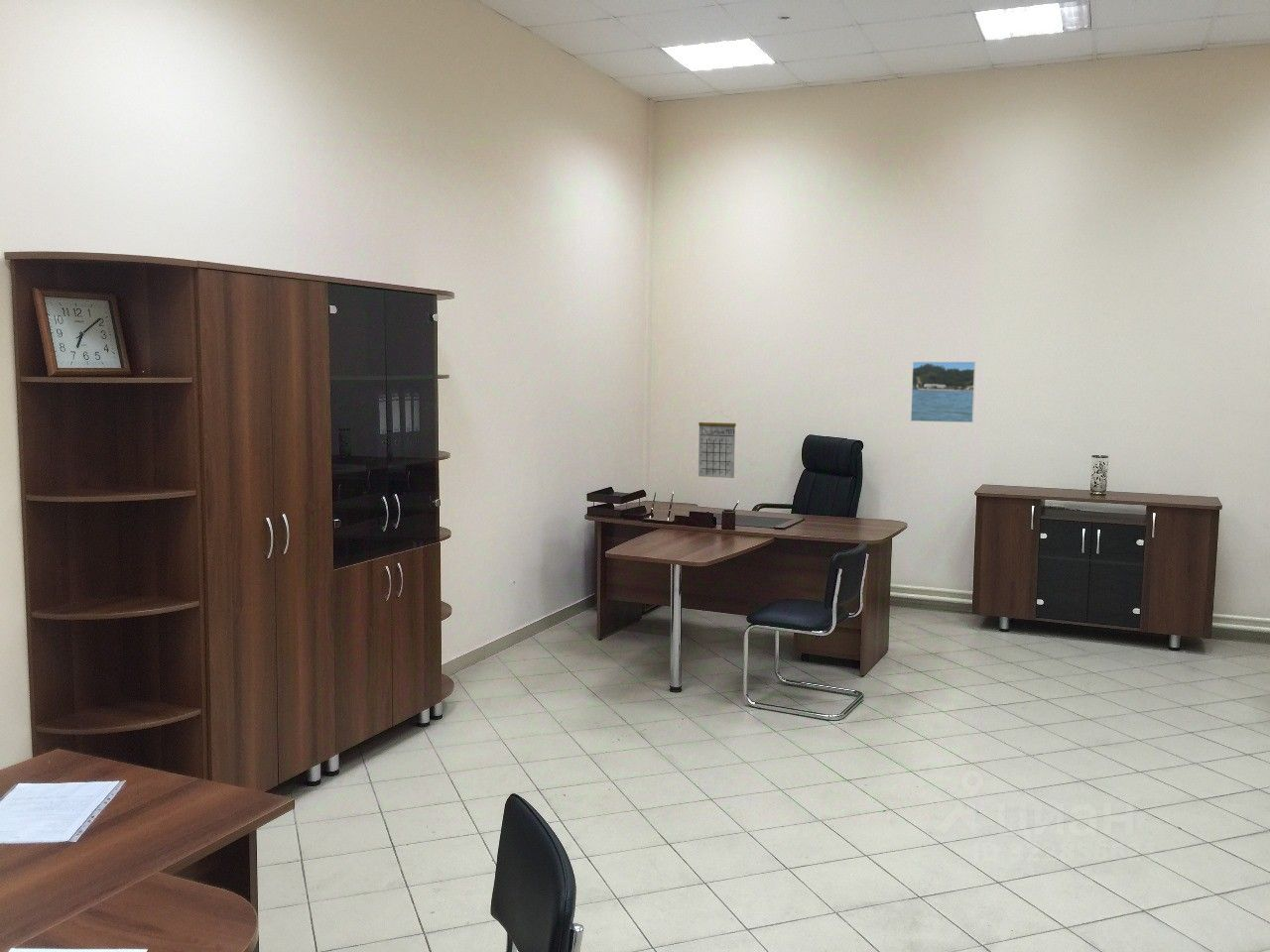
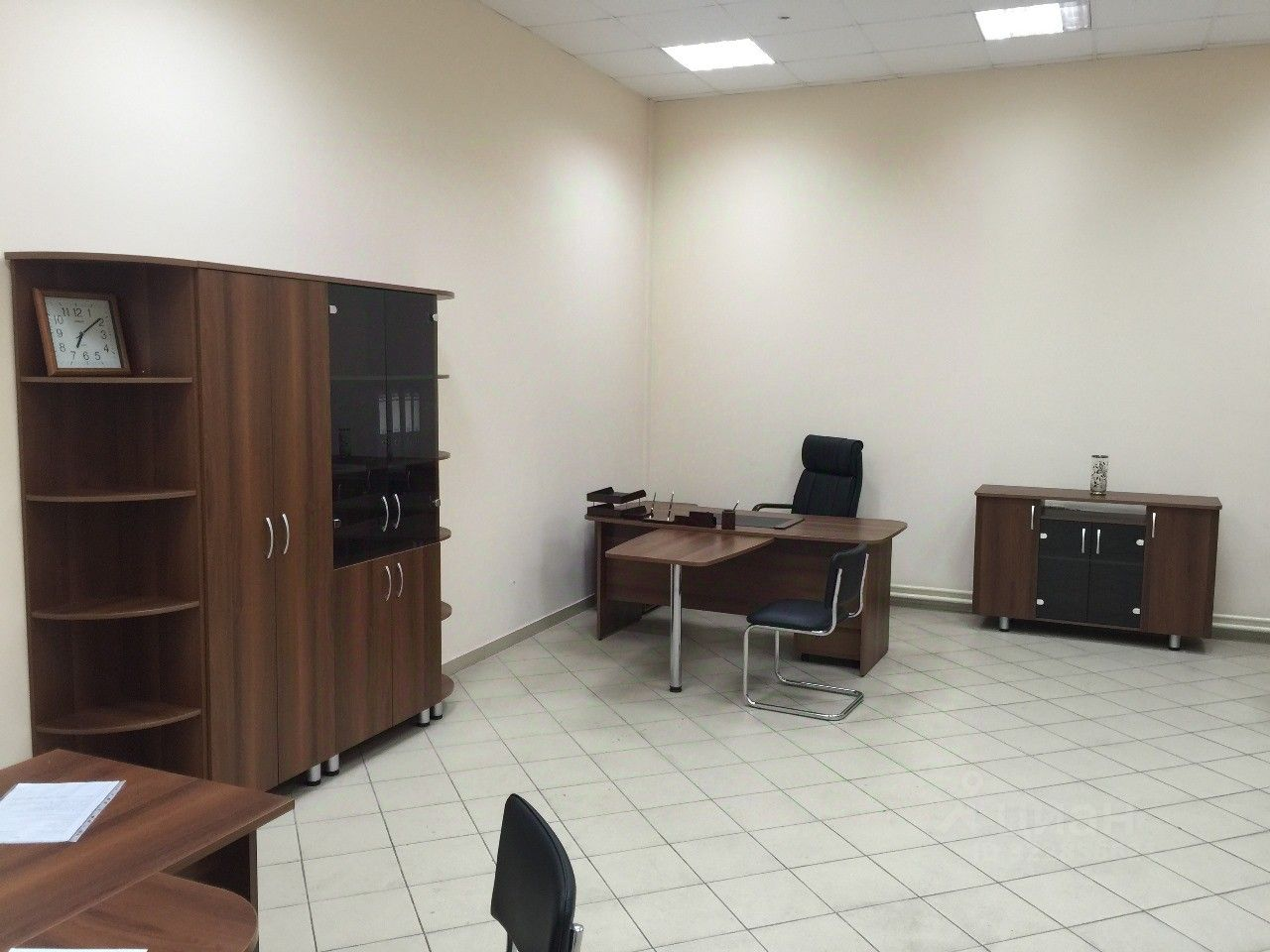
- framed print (943, 392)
- calendar (716, 443)
